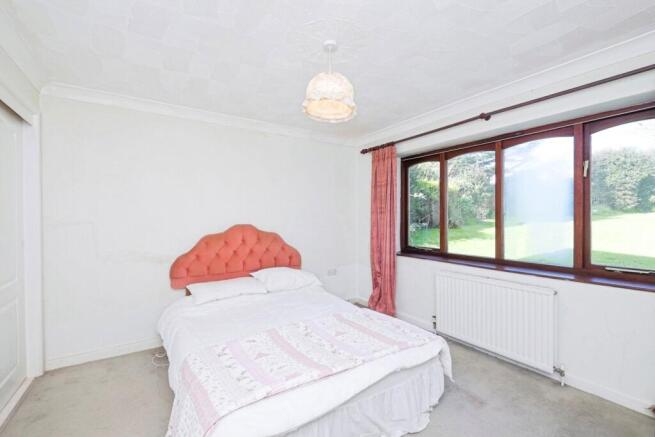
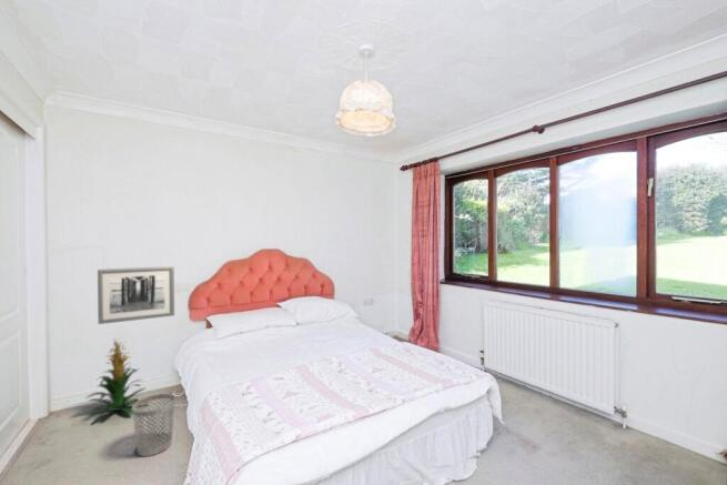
+ wall art (138, 293)
+ indoor plant (118, 373)
+ wastebasket (154, 424)
